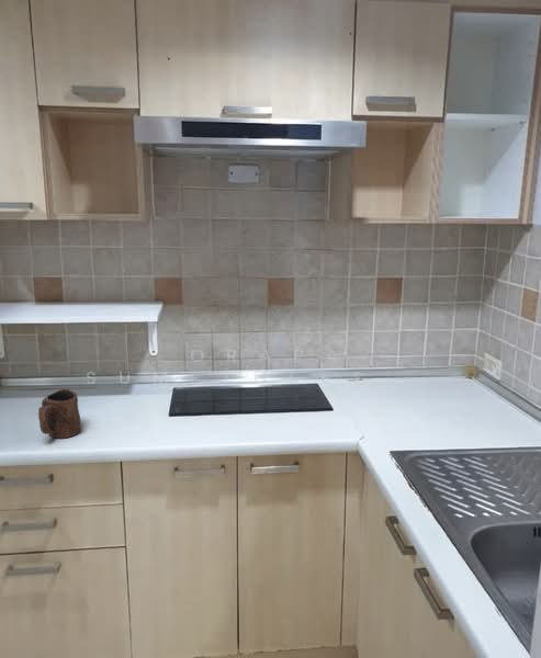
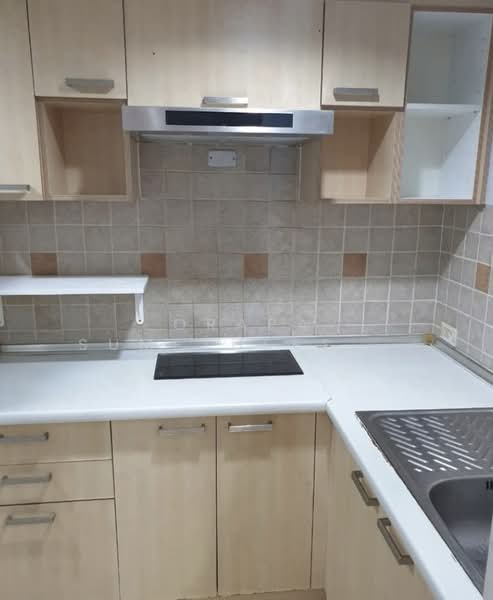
- mug (56, 417)
